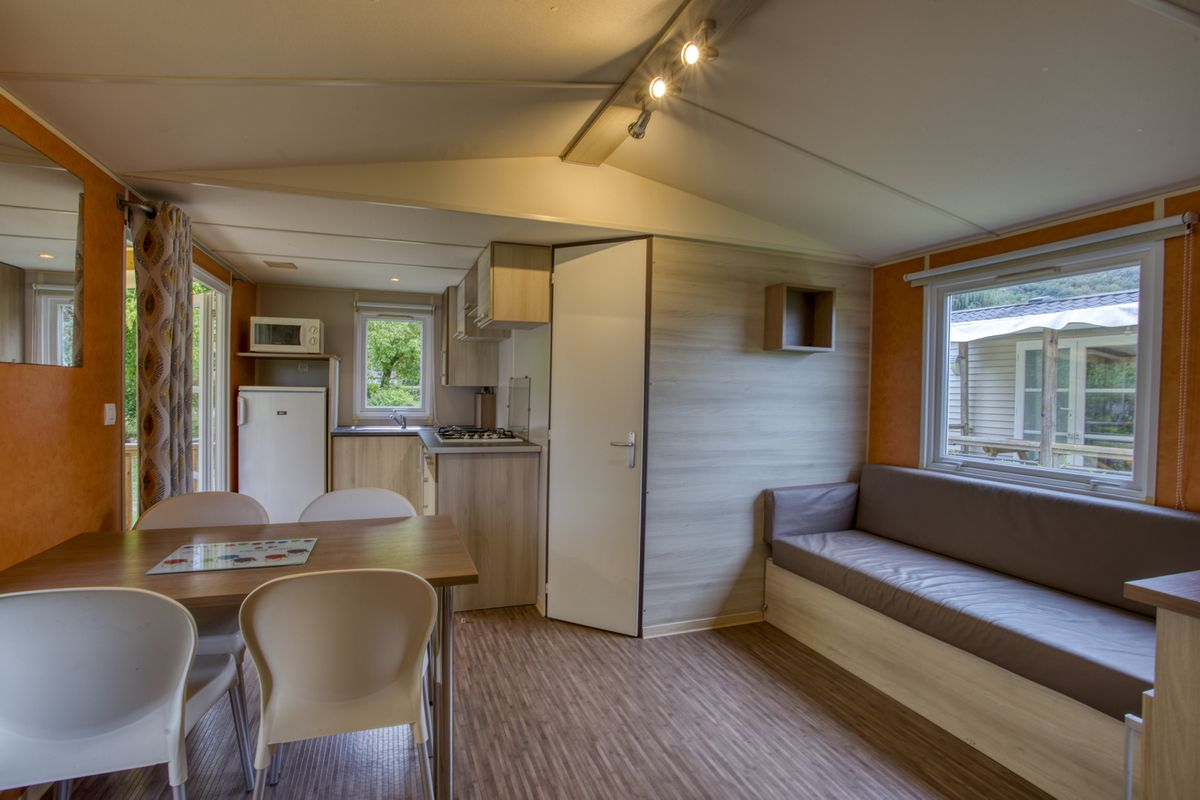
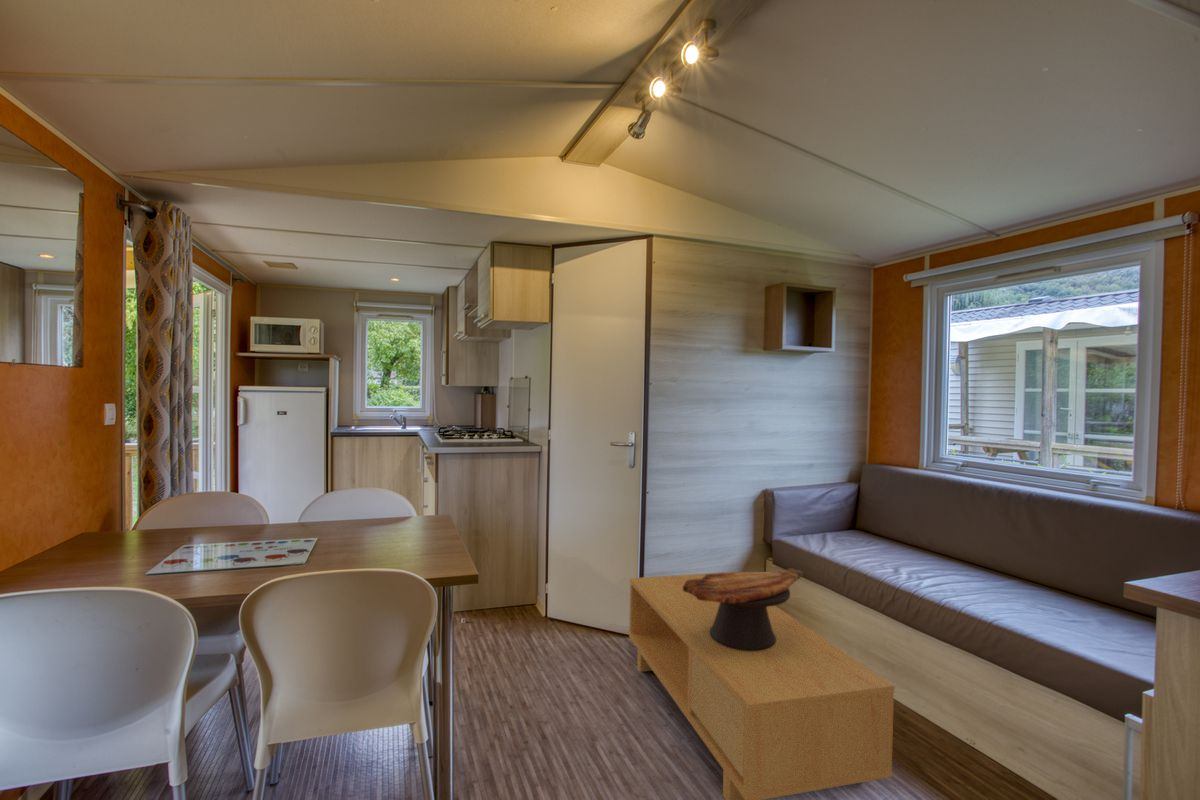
+ coffee table (732, 667)
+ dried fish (749, 607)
